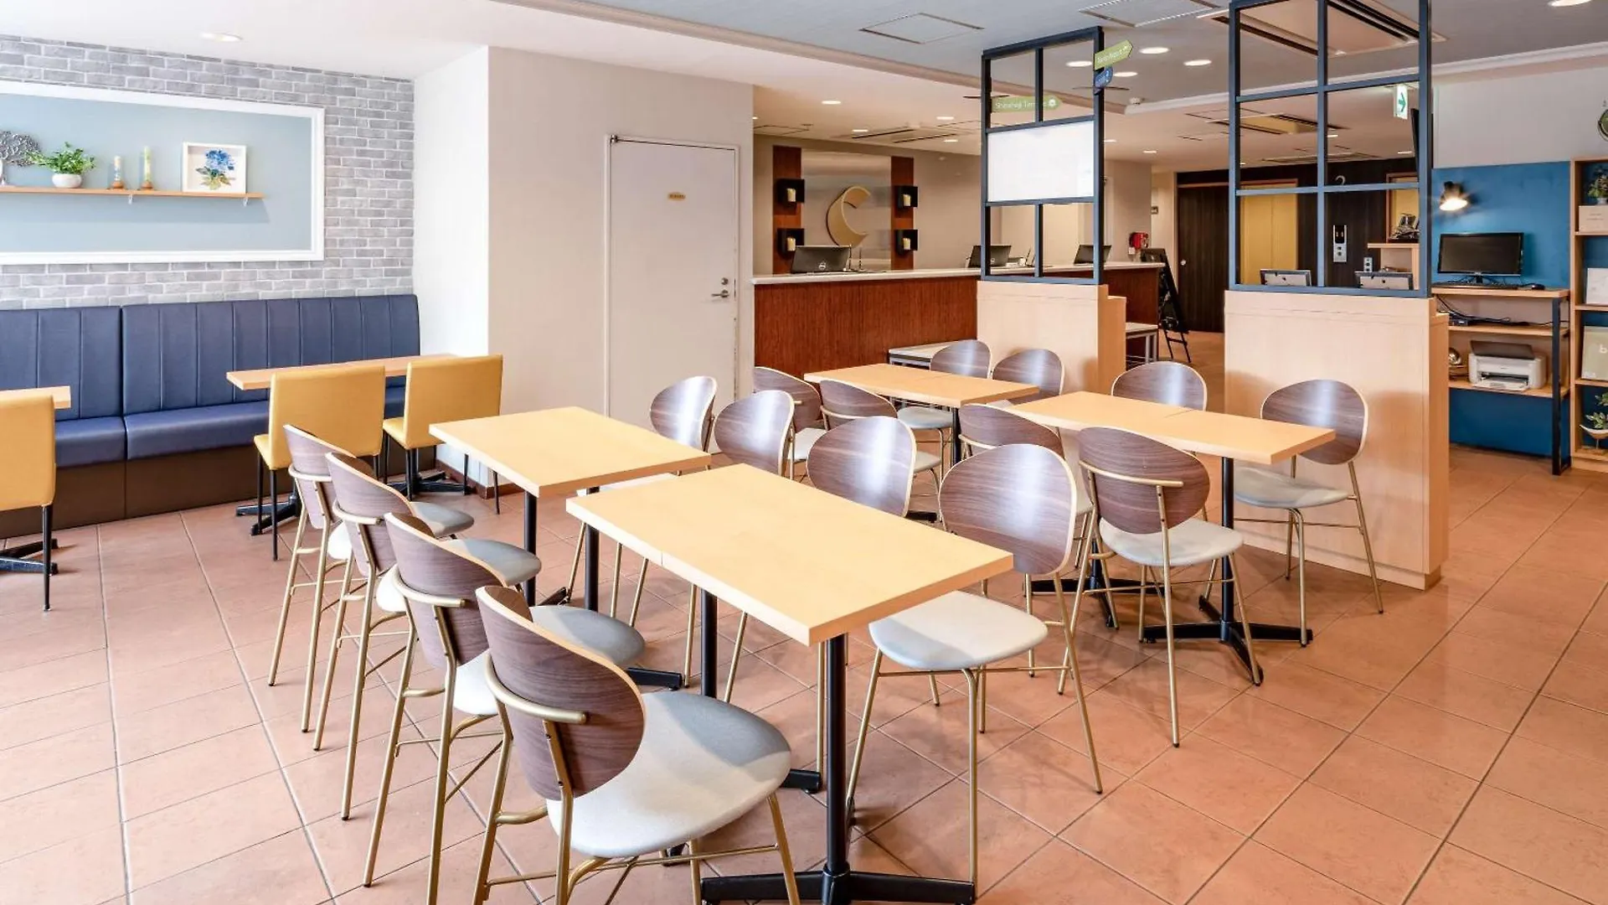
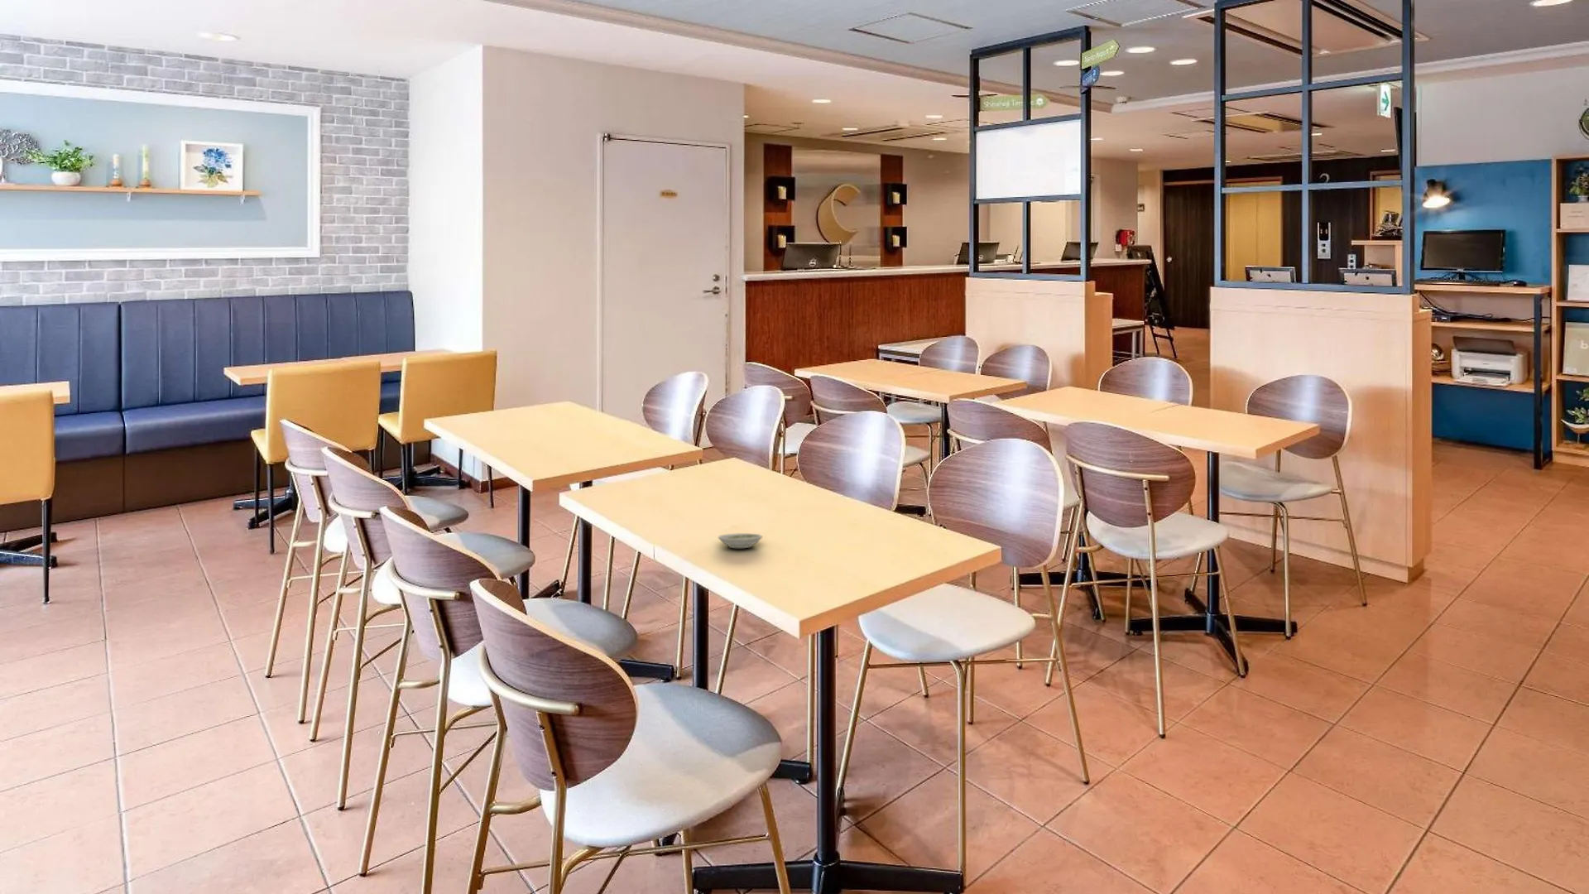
+ saucer (740, 540)
